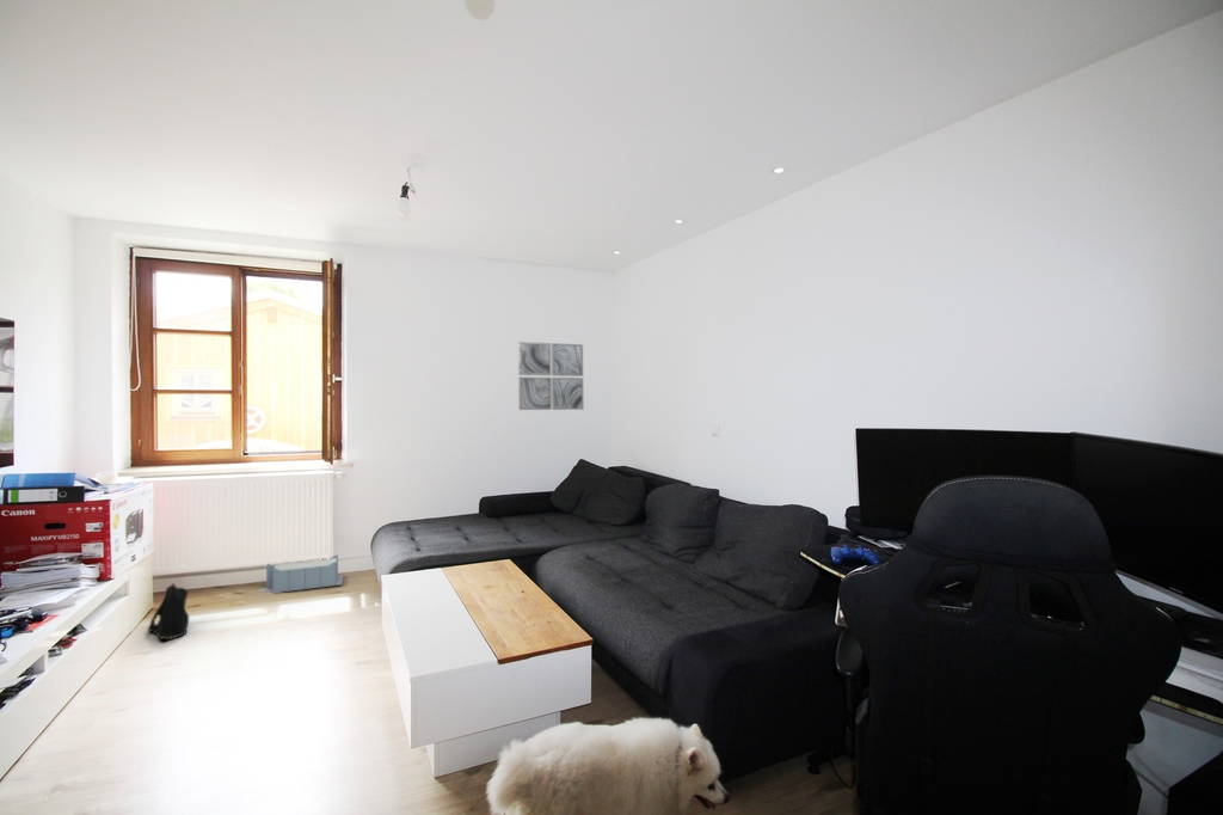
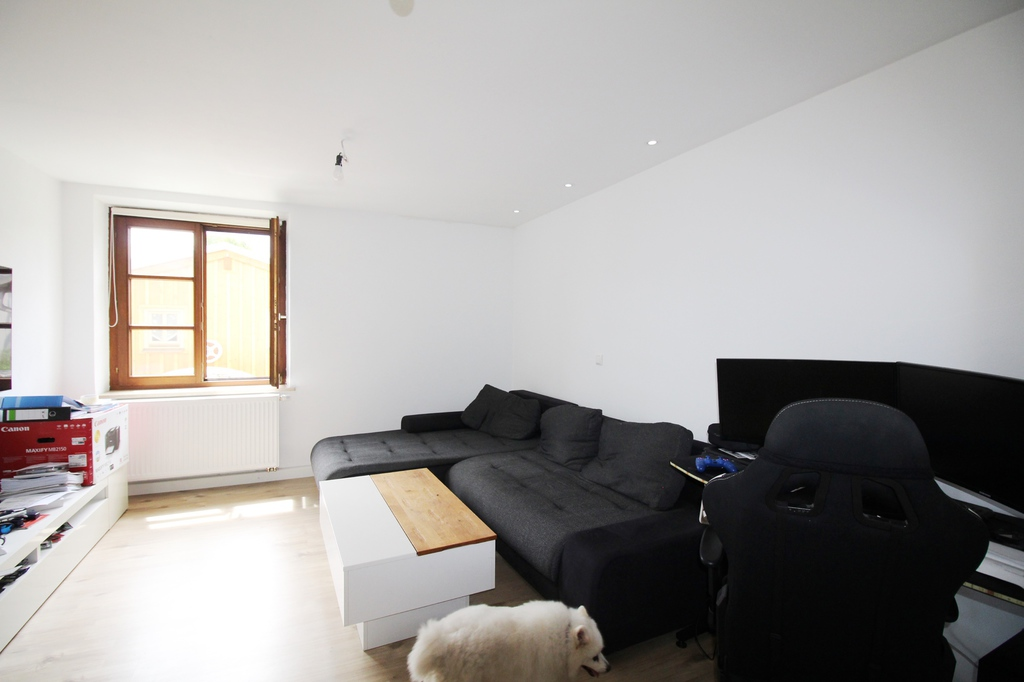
- wall art (551, 378)
- storage bin (300, 574)
- backpack (166, 608)
